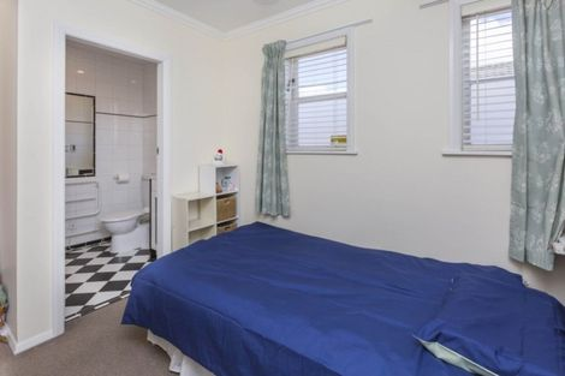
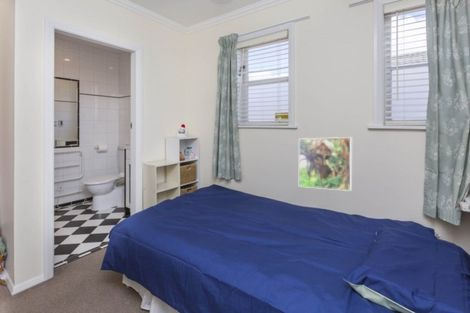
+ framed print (323, 163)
